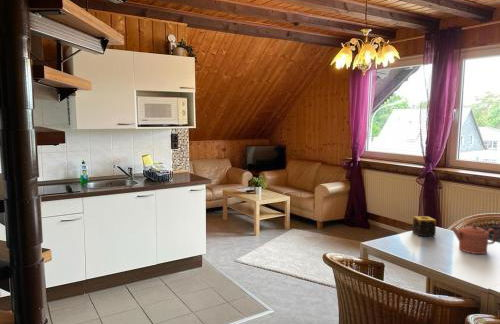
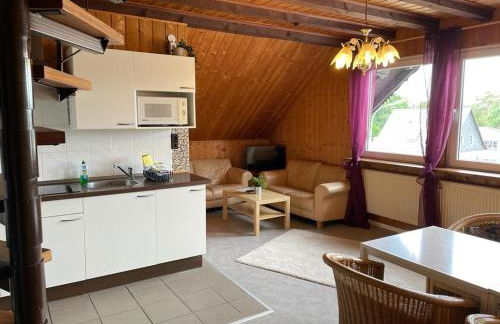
- candle (423, 226)
- teapot (473, 236)
